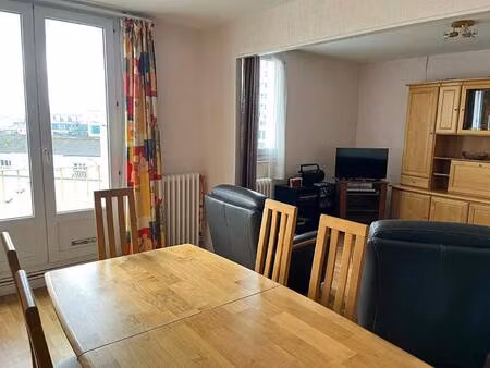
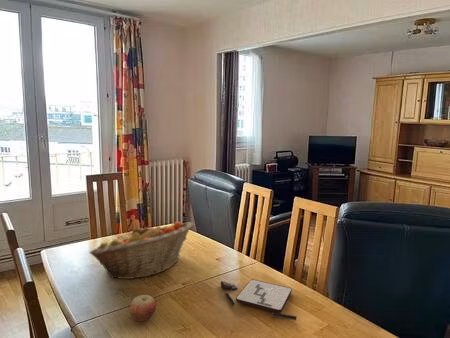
+ apple (143, 307)
+ board game (258, 293)
+ fruit basket (145, 244)
